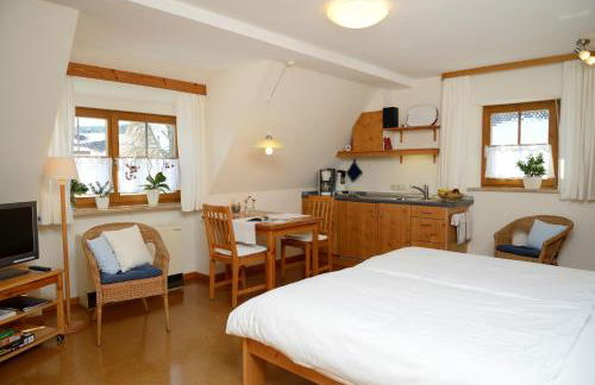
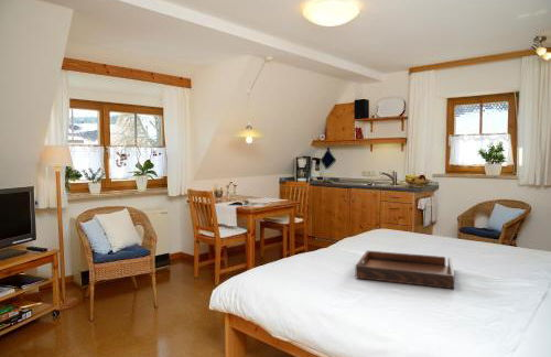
+ serving tray (404, 267)
